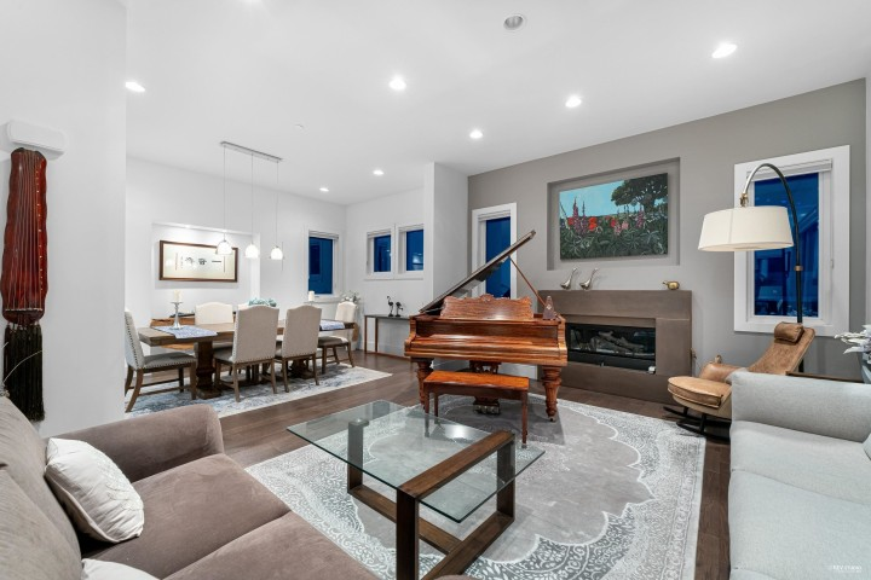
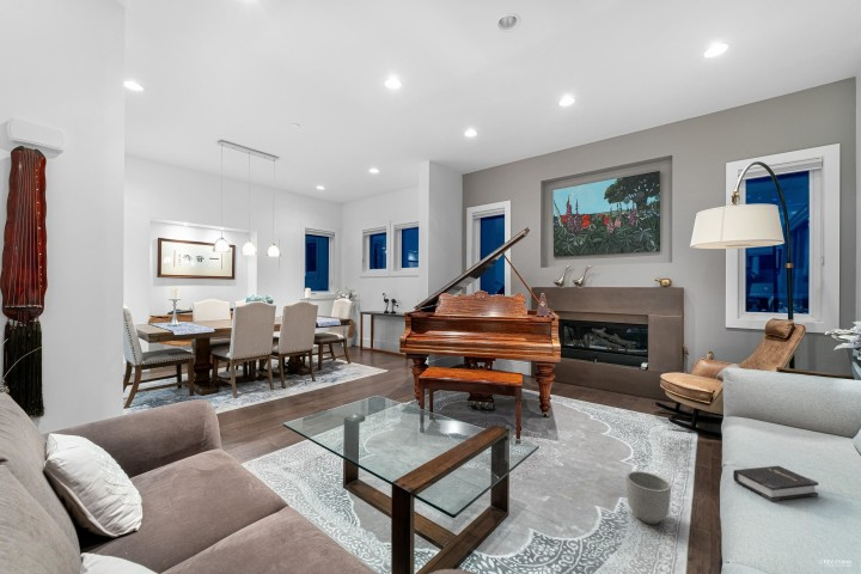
+ hardback book (774, 481)
+ planter (647, 499)
